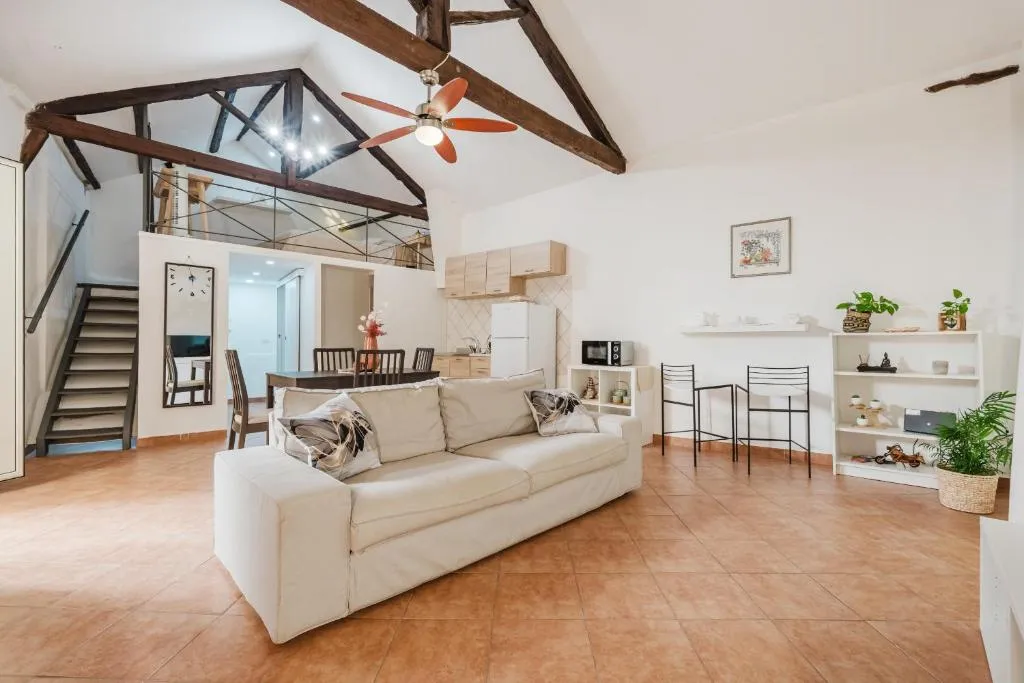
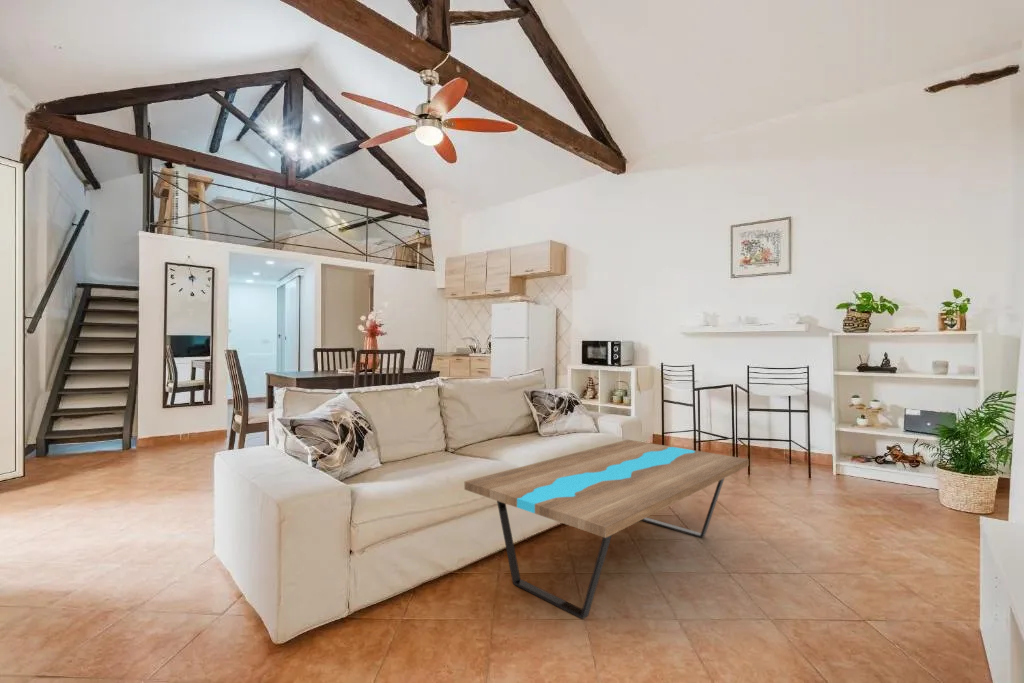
+ coffee table (619, 513)
